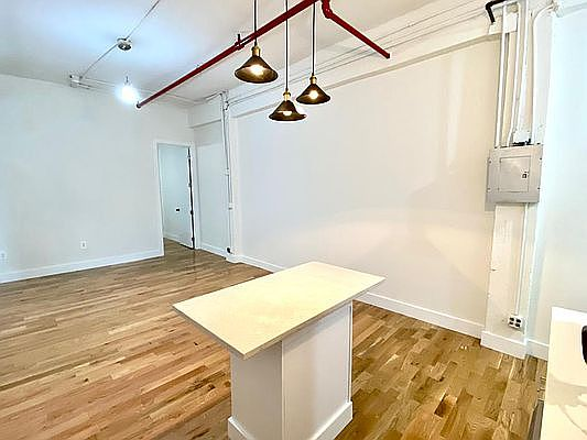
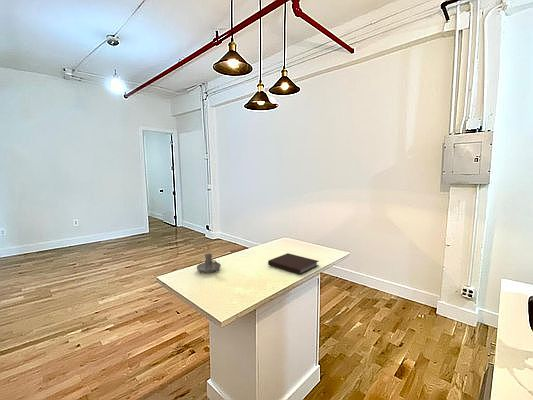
+ notebook (293, 263)
+ candle holder (210, 263)
